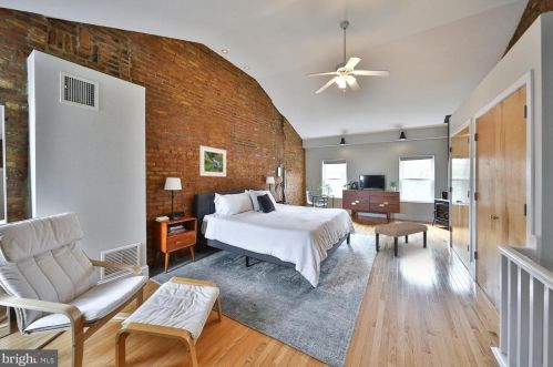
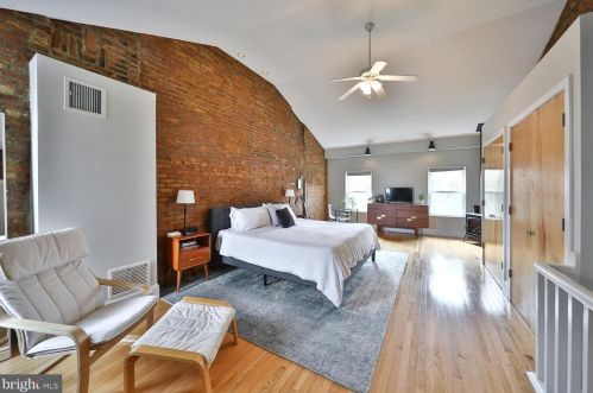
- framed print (214, 162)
- bench (401, 235)
